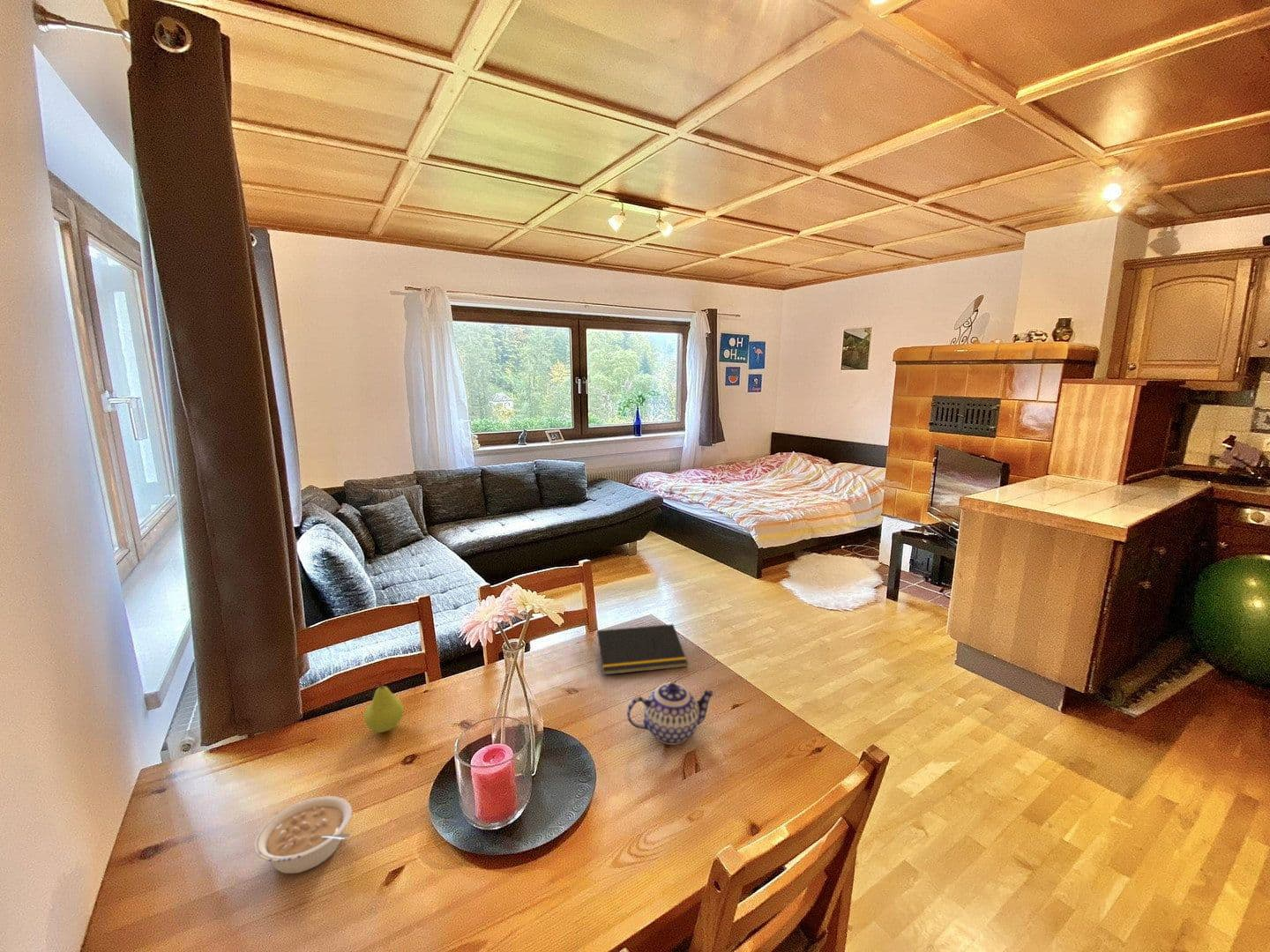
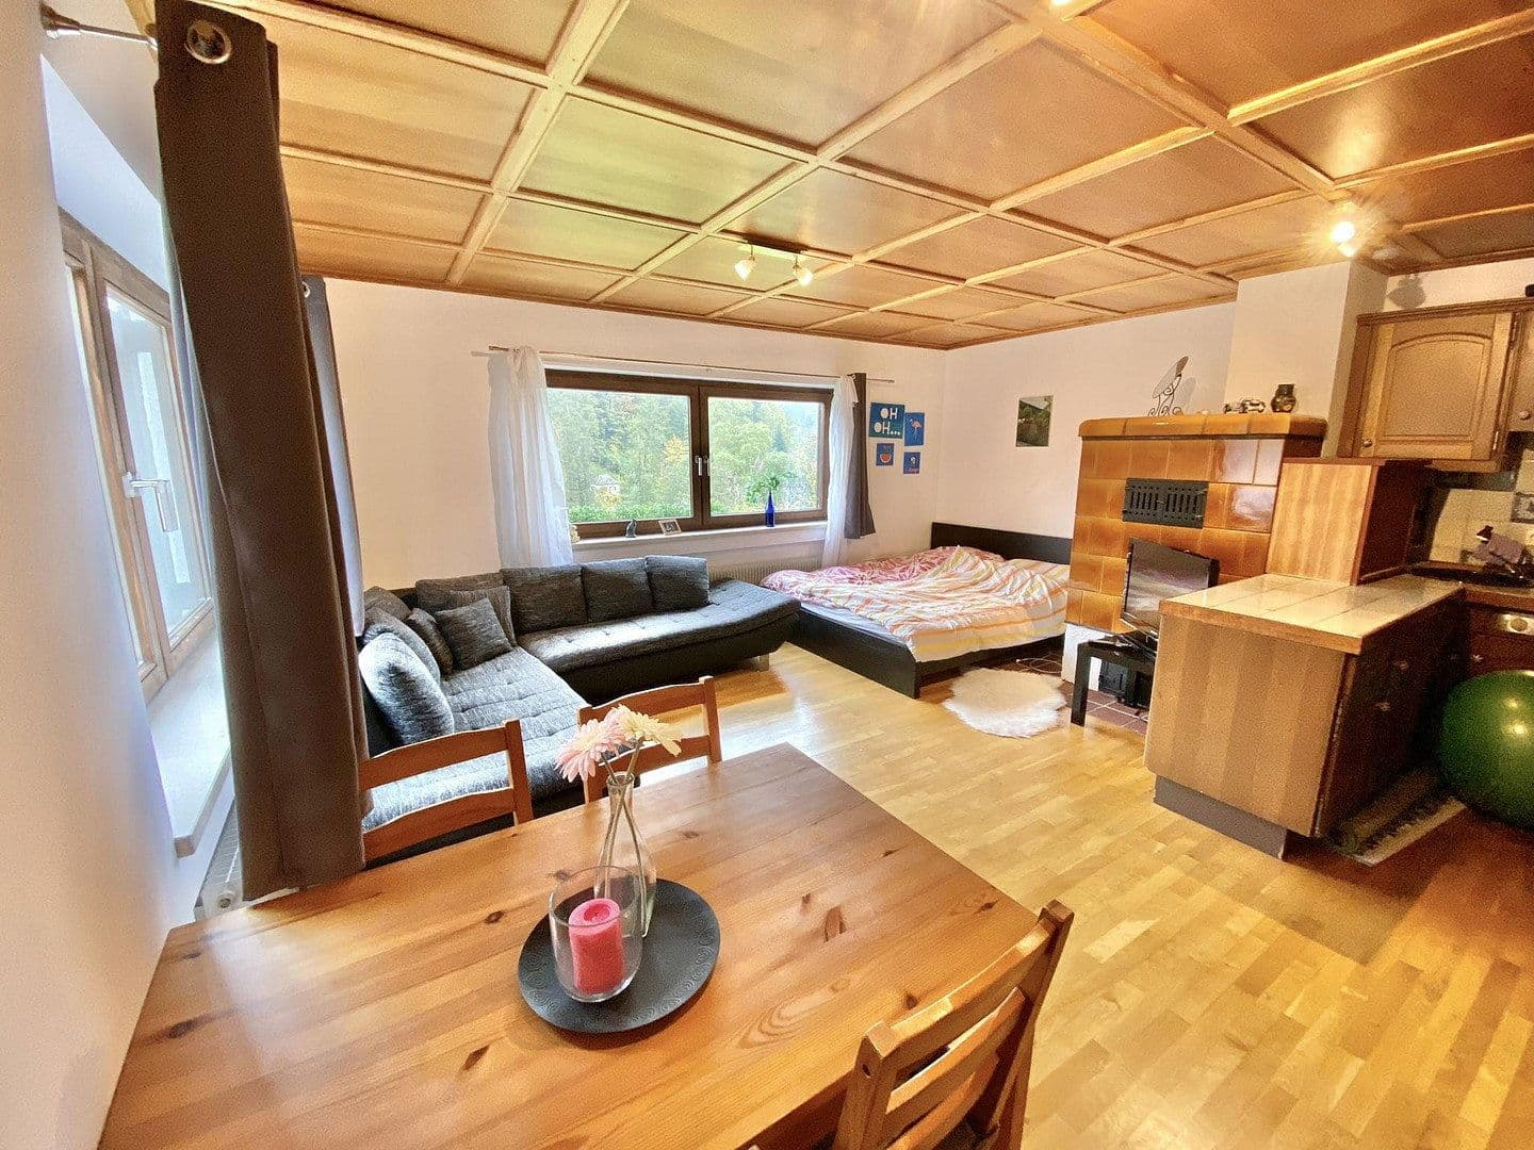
- teapot (670, 708)
- fruit (383, 704)
- notepad (640, 648)
- legume (310, 835)
